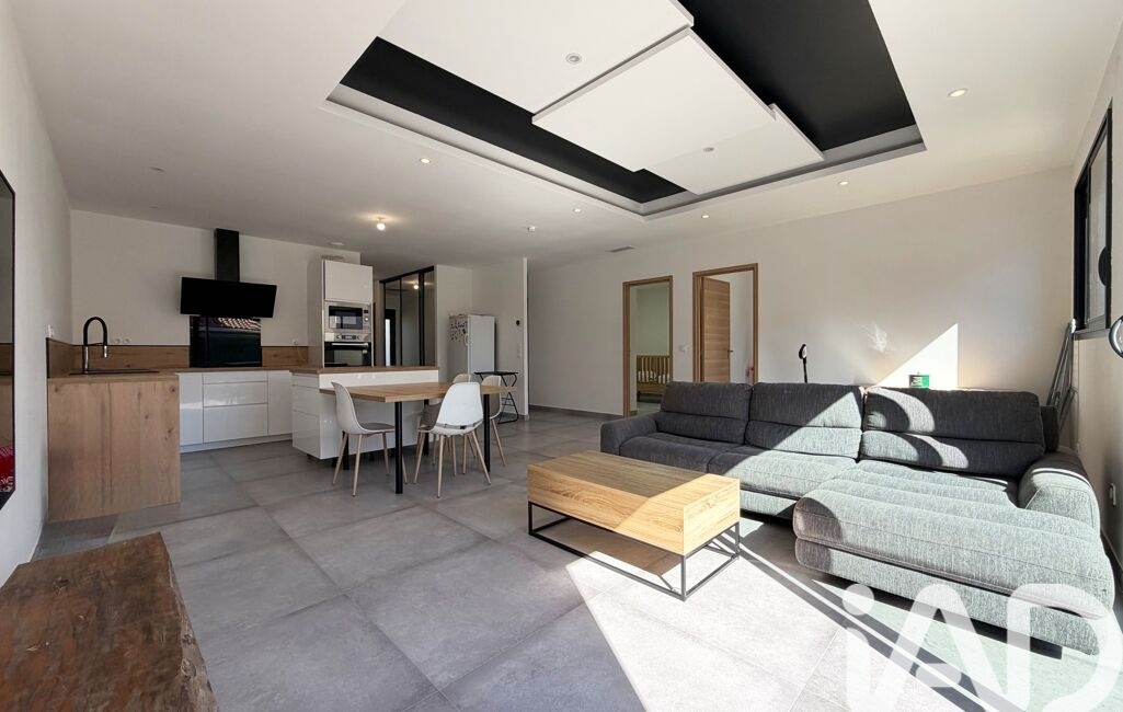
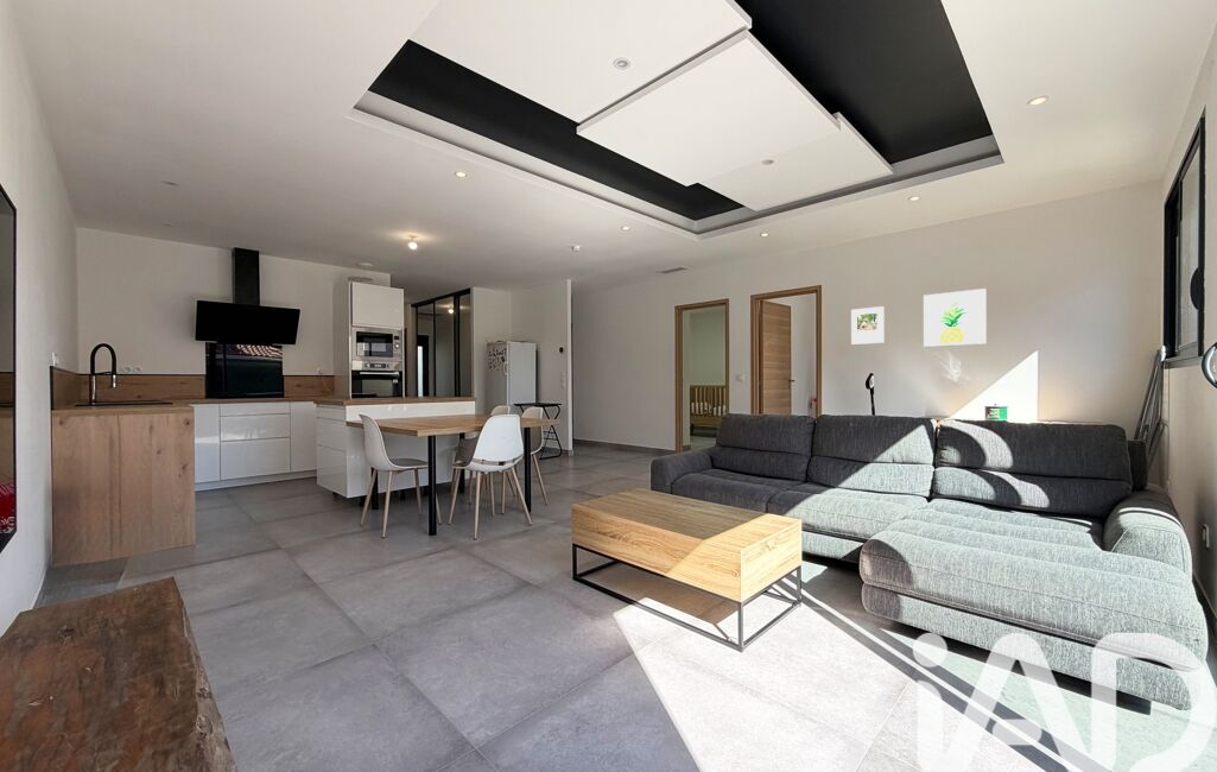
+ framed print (867, 325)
+ wall art (953, 318)
